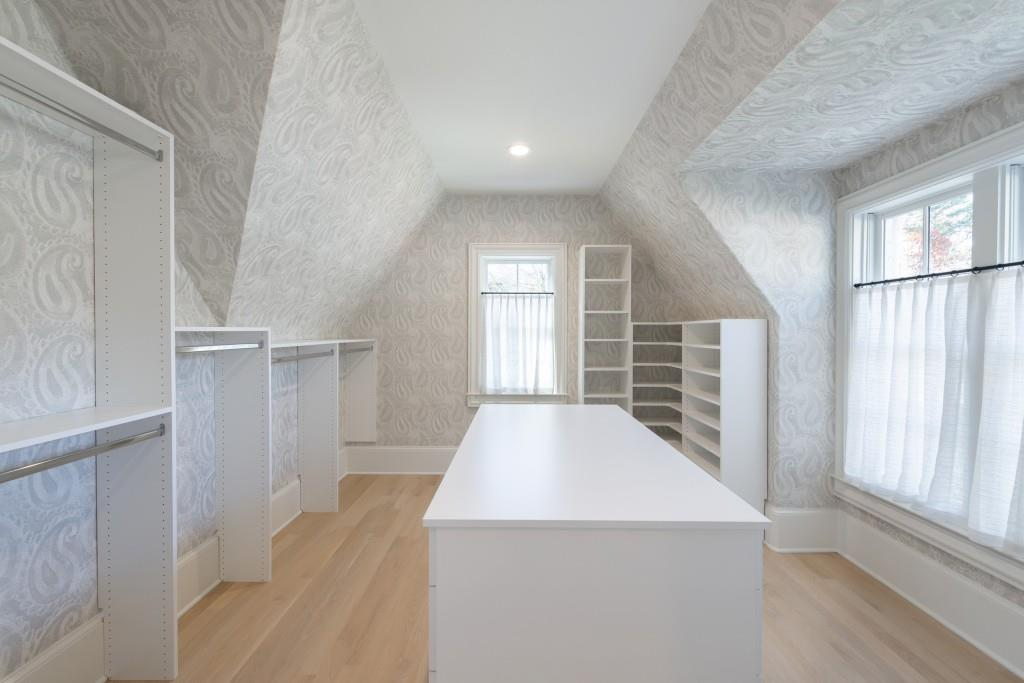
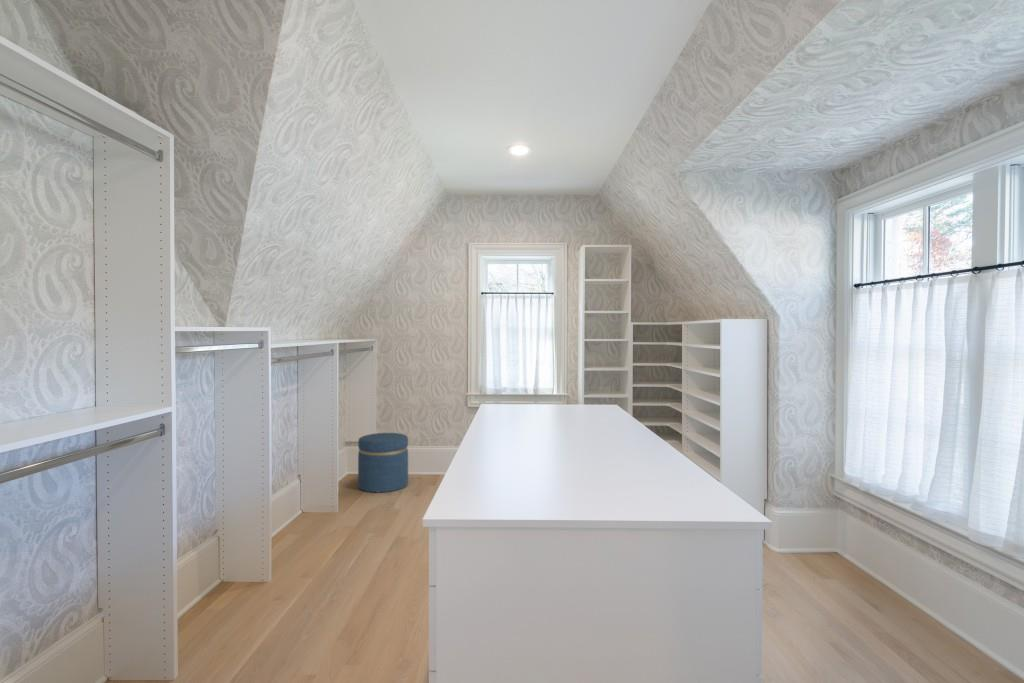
+ ottoman (383, 460)
